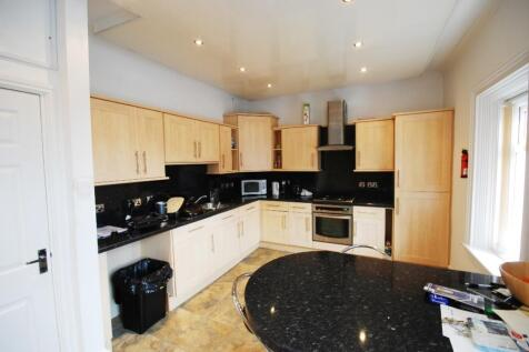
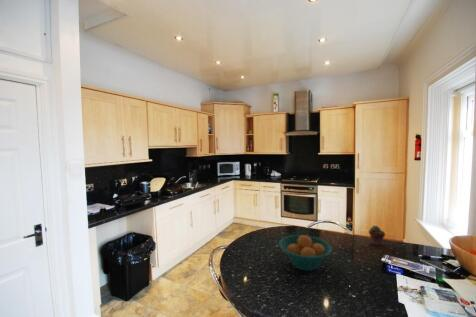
+ fruit bowl (304, 250)
+ potted succulent (376, 234)
